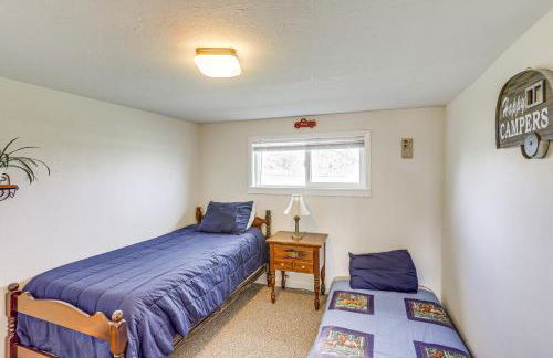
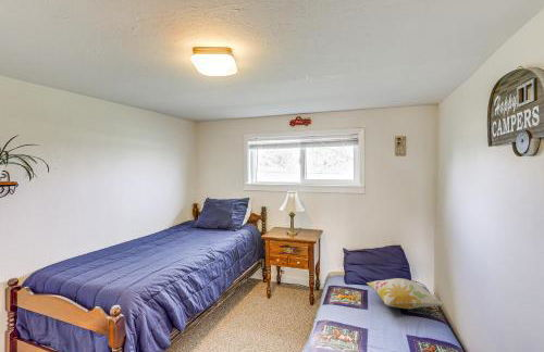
+ decorative pillow (401, 292)
